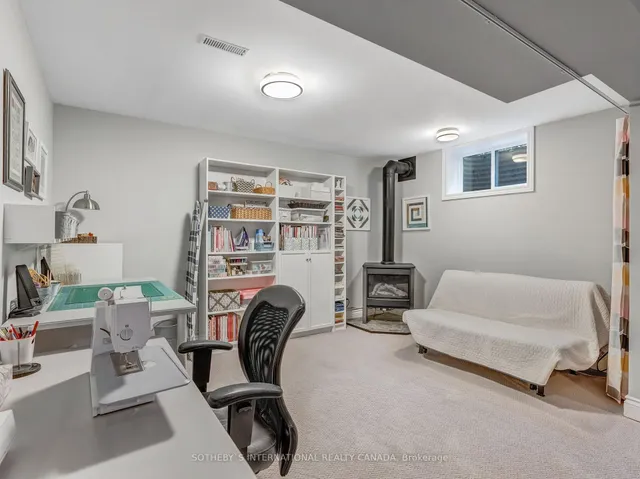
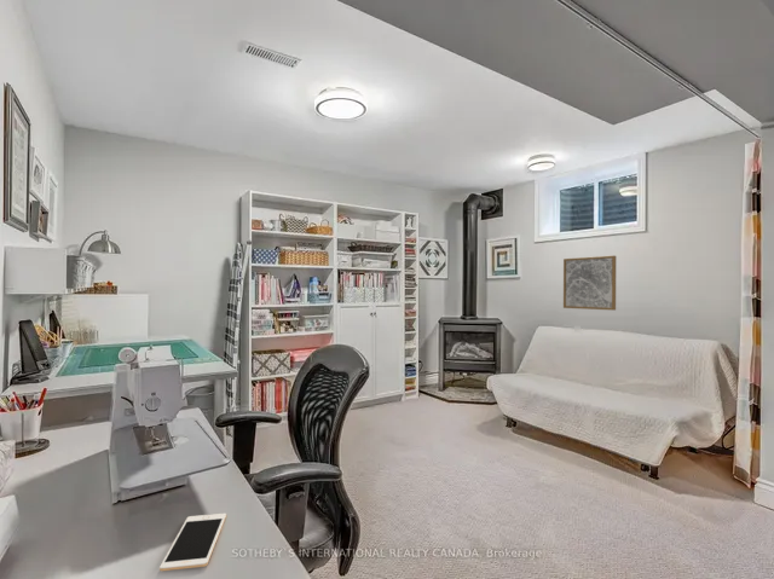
+ wall art (588, 283)
+ cell phone (196, 539)
